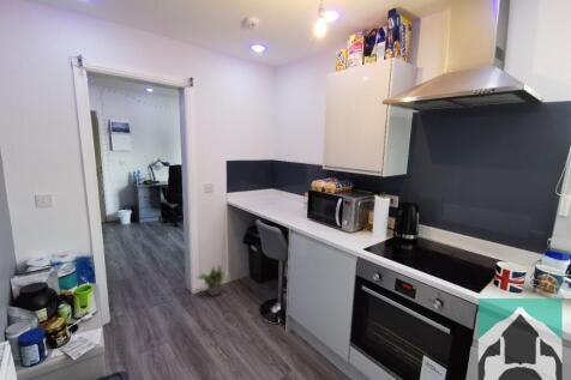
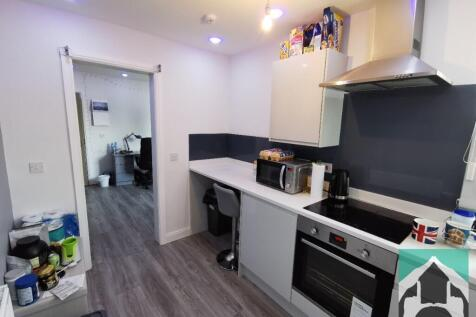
- potted plant (210, 279)
